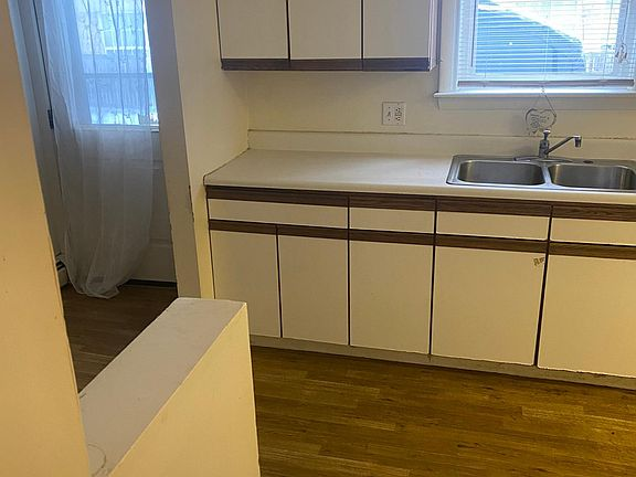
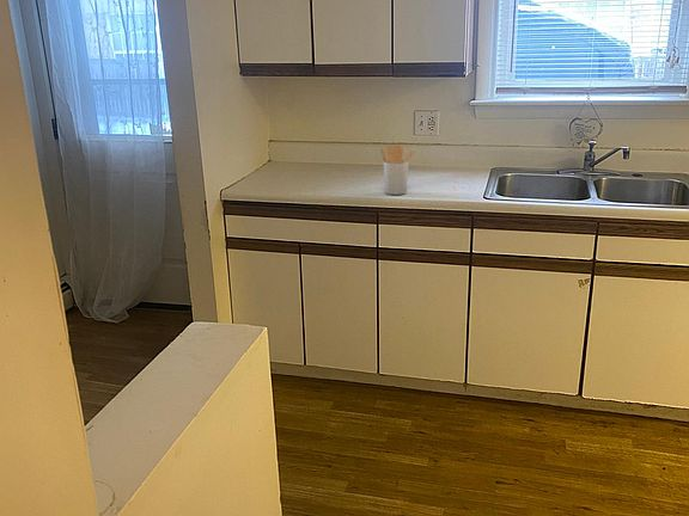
+ utensil holder (395, 167)
